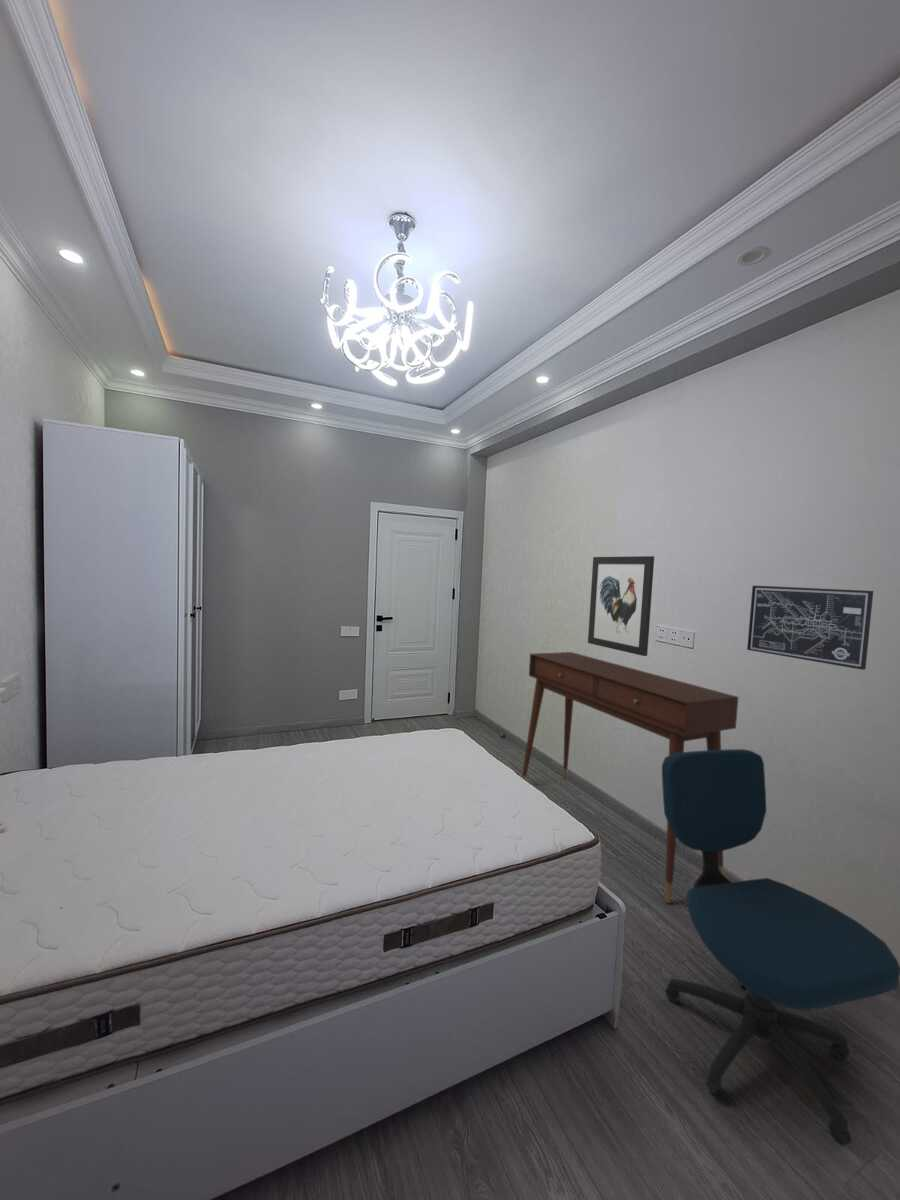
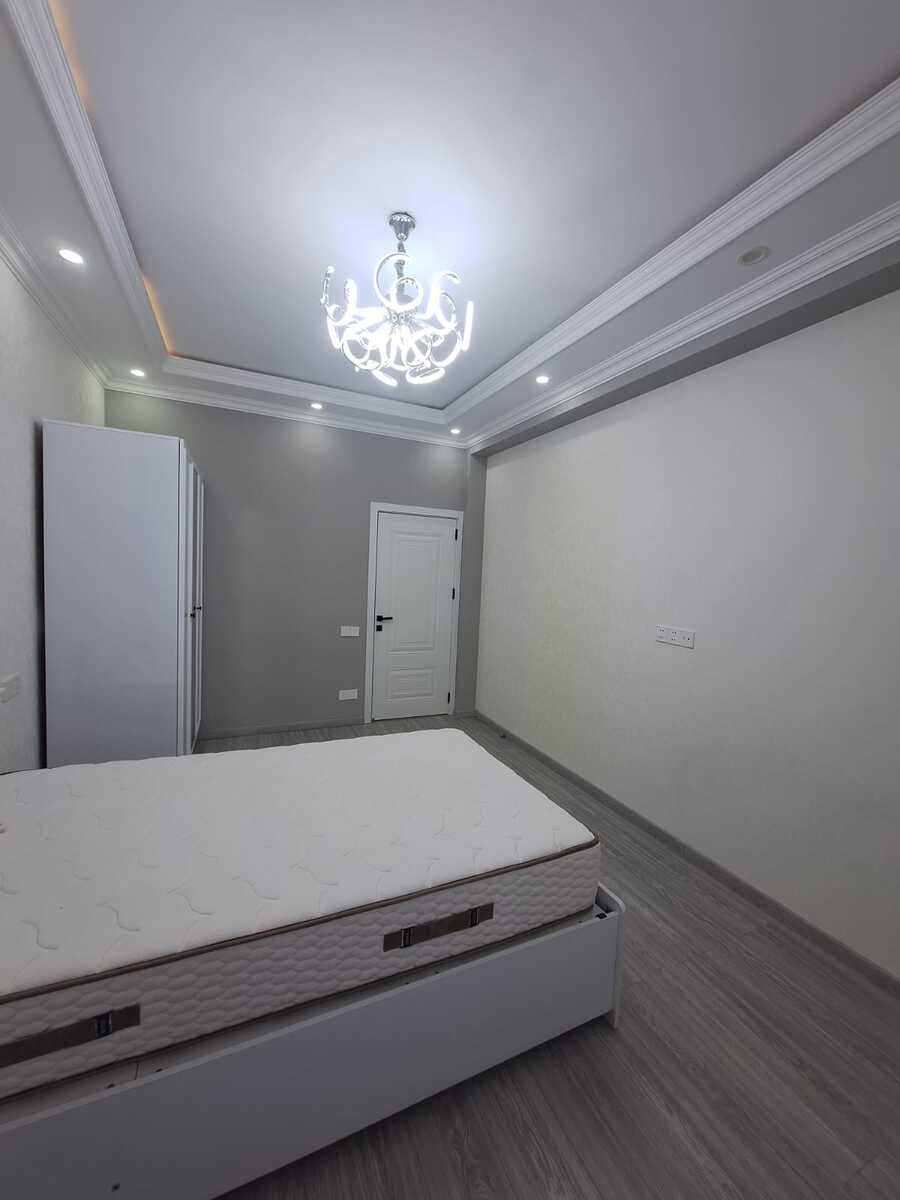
- desk (620, 719)
- wall art (803, 623)
- wall art (618, 603)
- office chair (765, 915)
